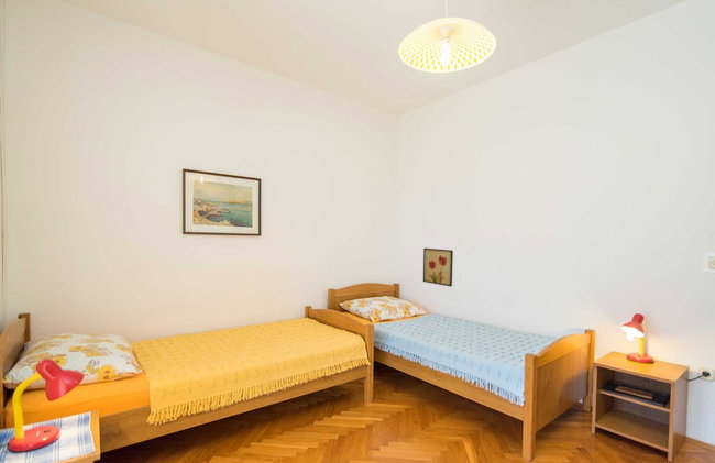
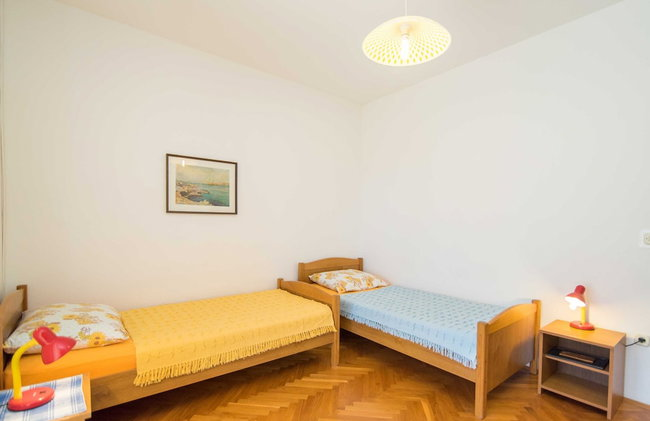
- wall art (438, 266)
